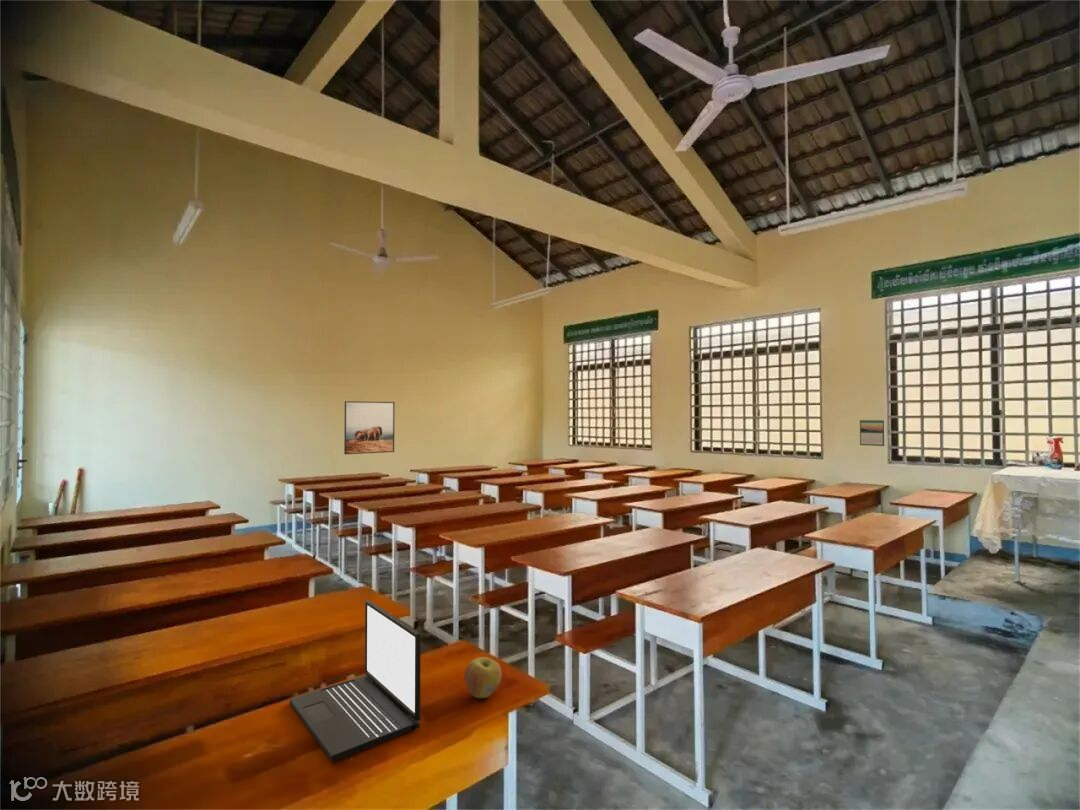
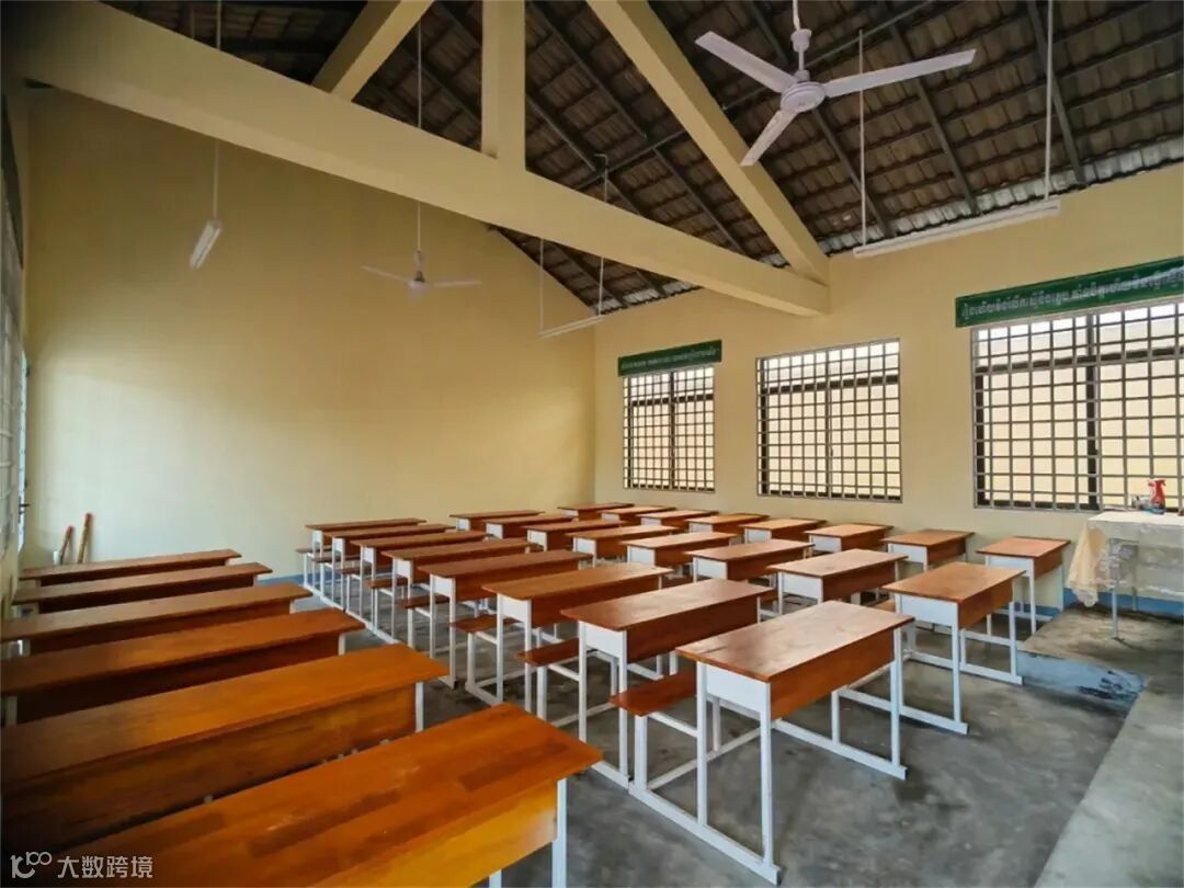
- apple (483, 677)
- calendar (871, 432)
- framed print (370, 427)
- laptop (355, 678)
